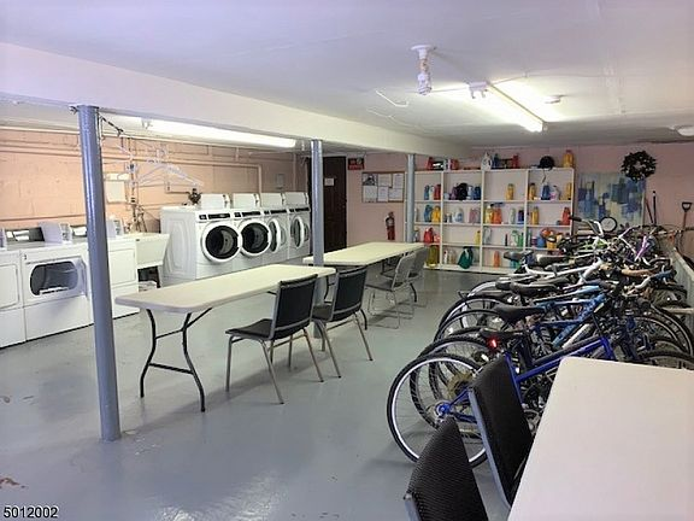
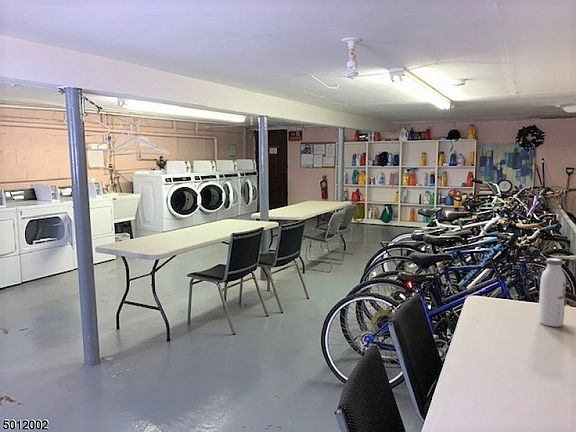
+ water bottle (552, 291)
